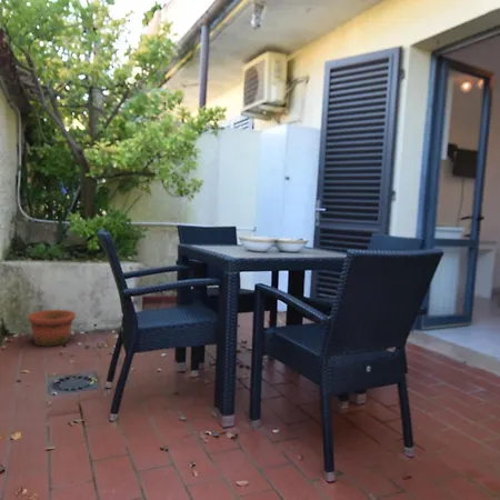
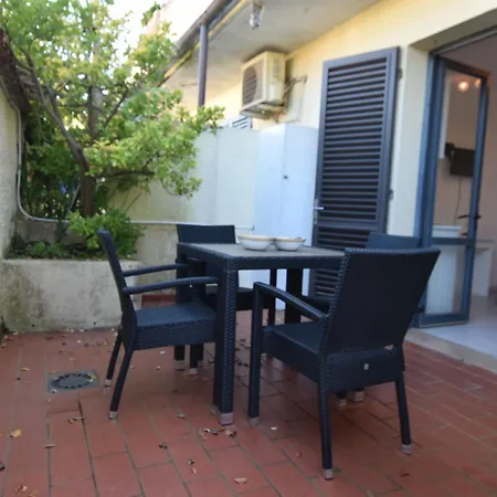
- pot (51, 328)
